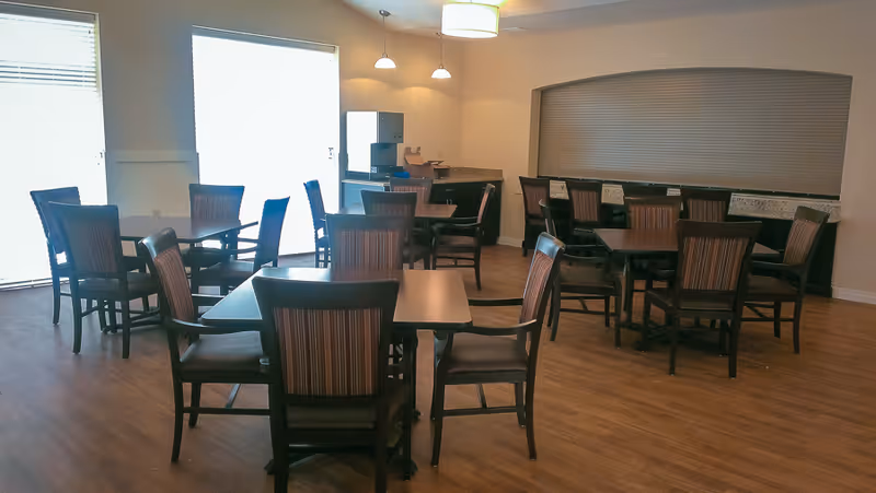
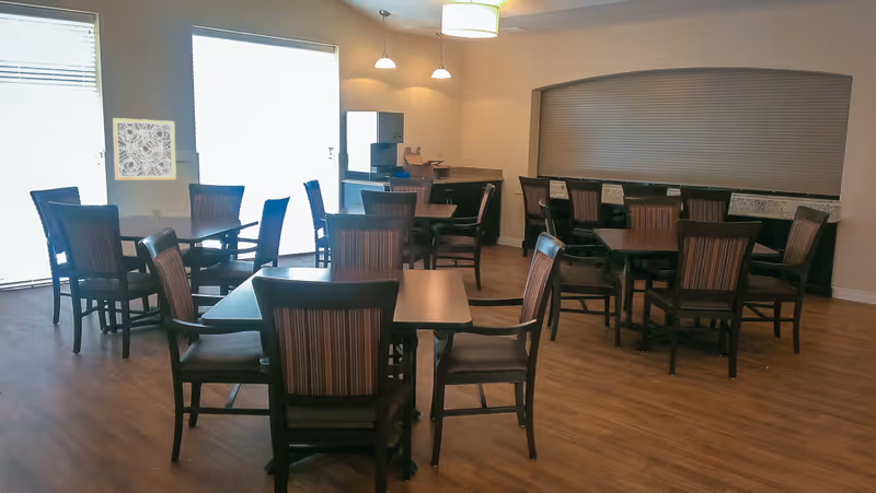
+ wall art (143, 151)
